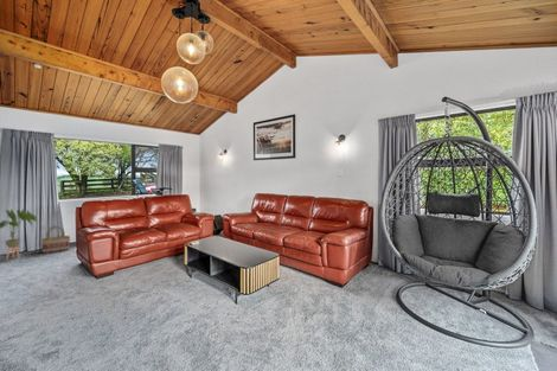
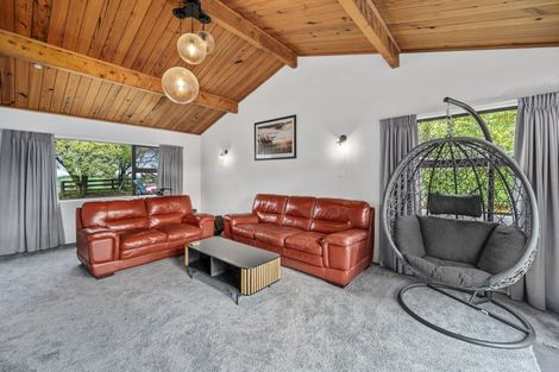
- house plant (14, 232)
- basket (56, 238)
